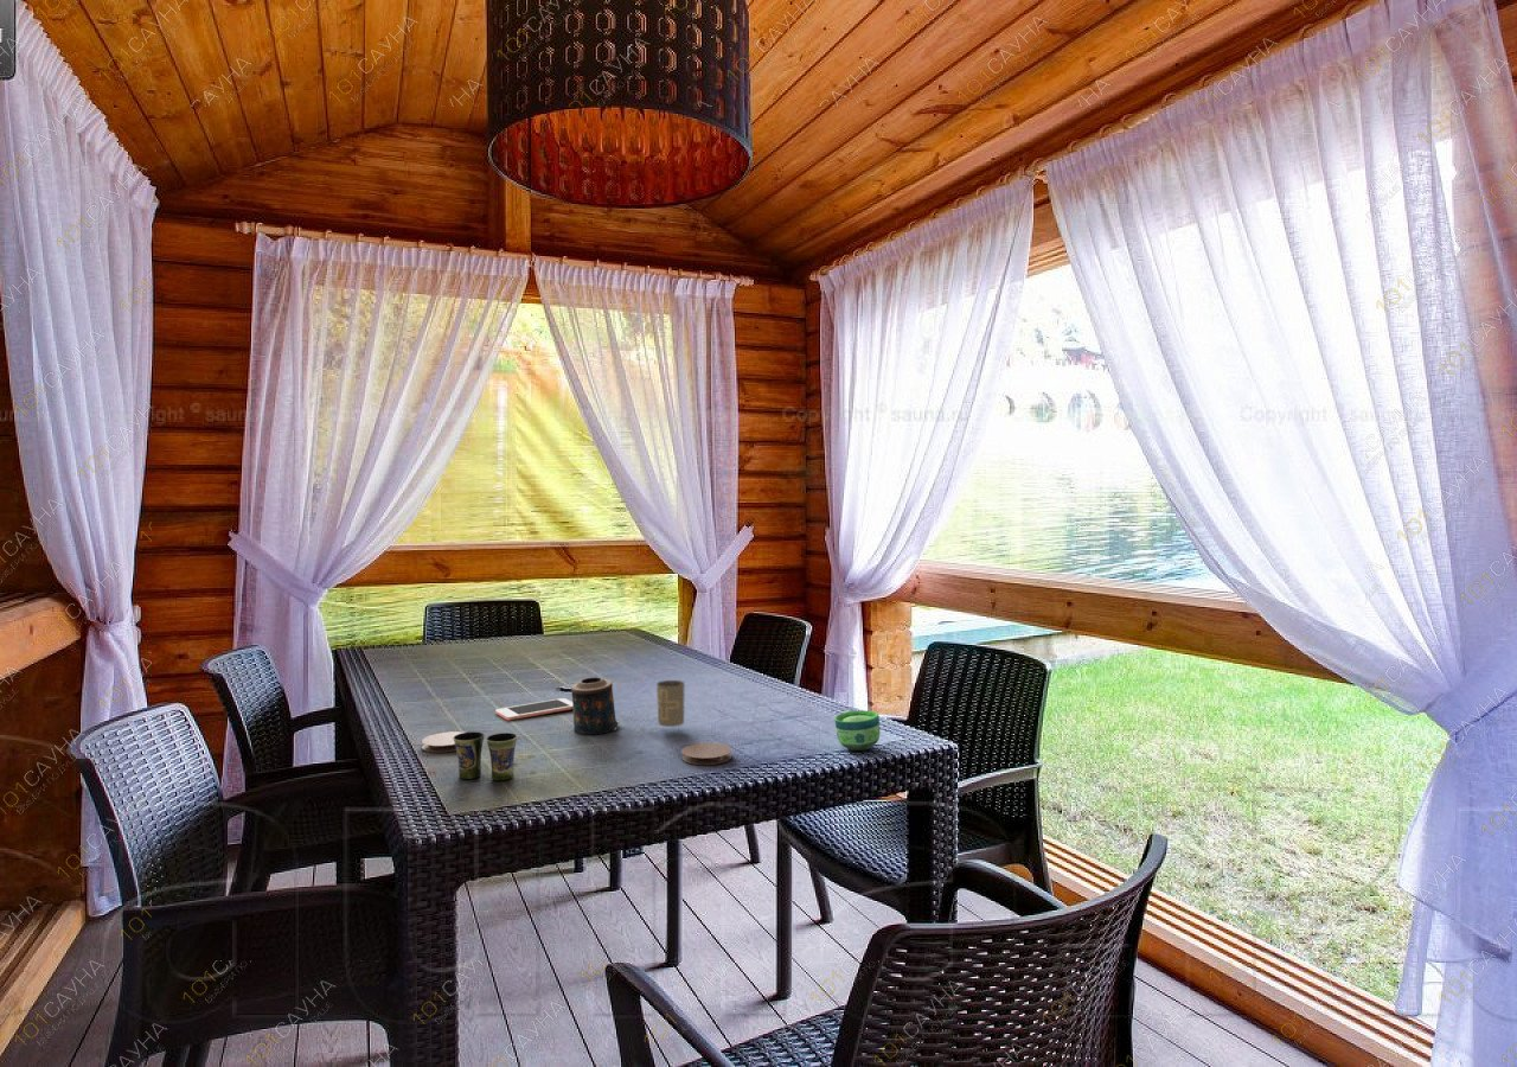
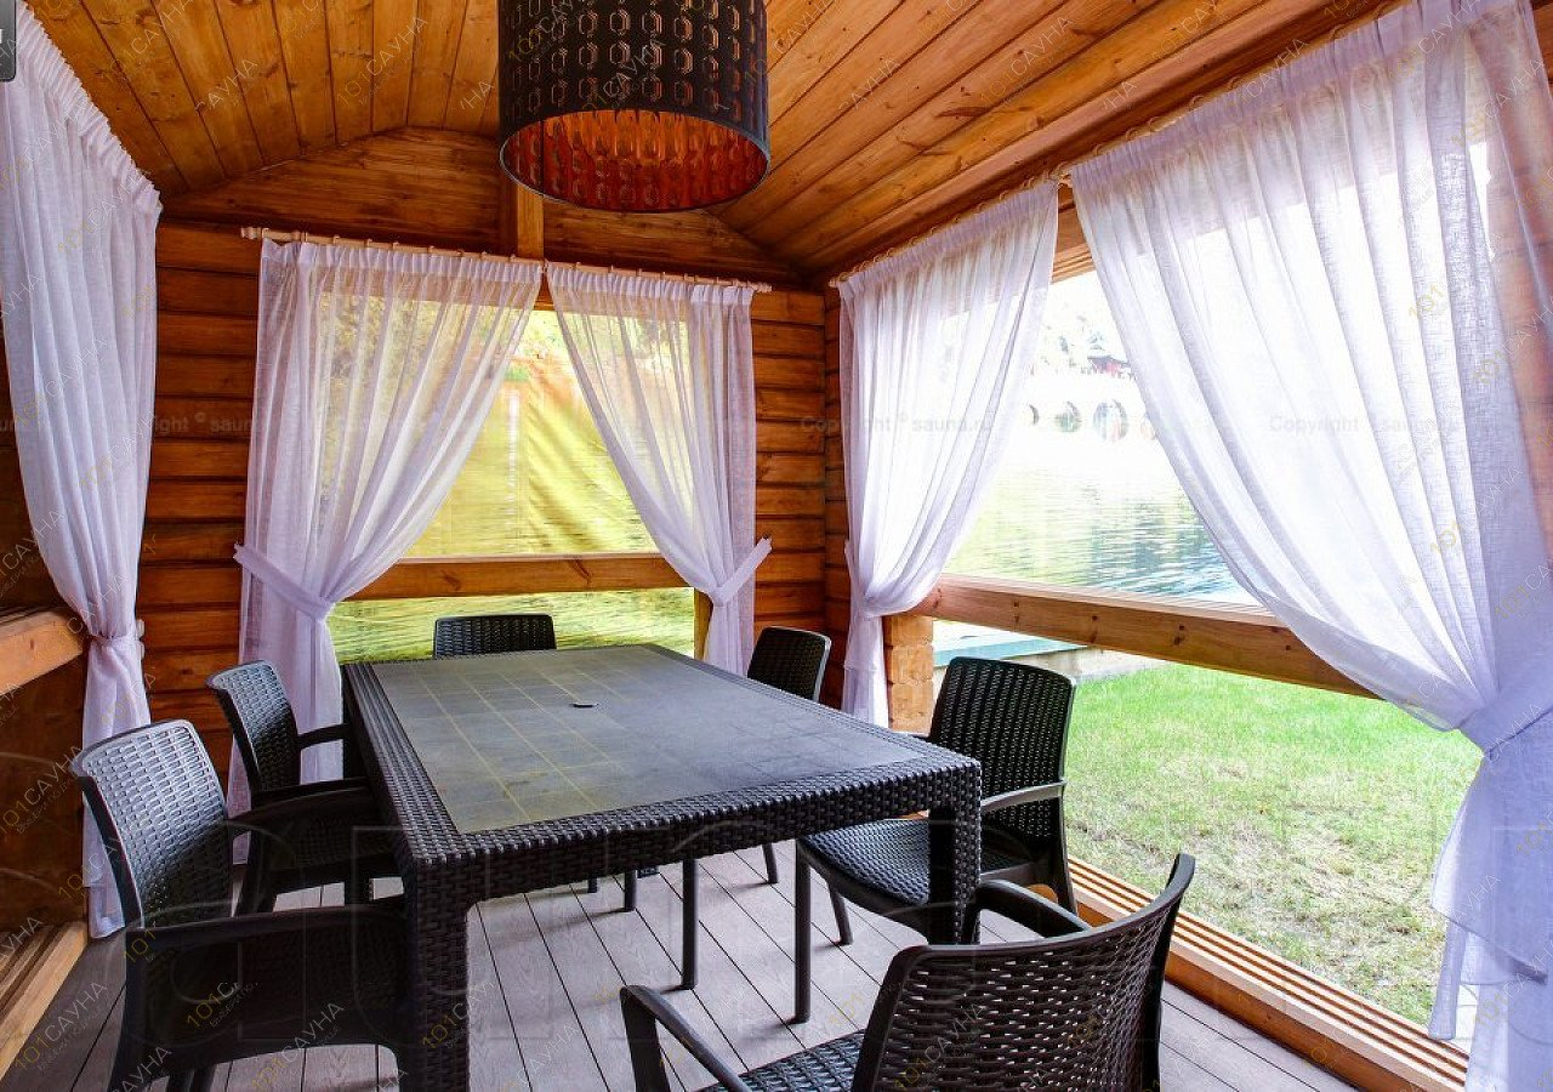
- cup (853, 729)
- bottle (670, 682)
- cell phone (537, 708)
- coaster (706, 753)
- candle (594, 702)
- coaster (447, 741)
- cup (489, 753)
